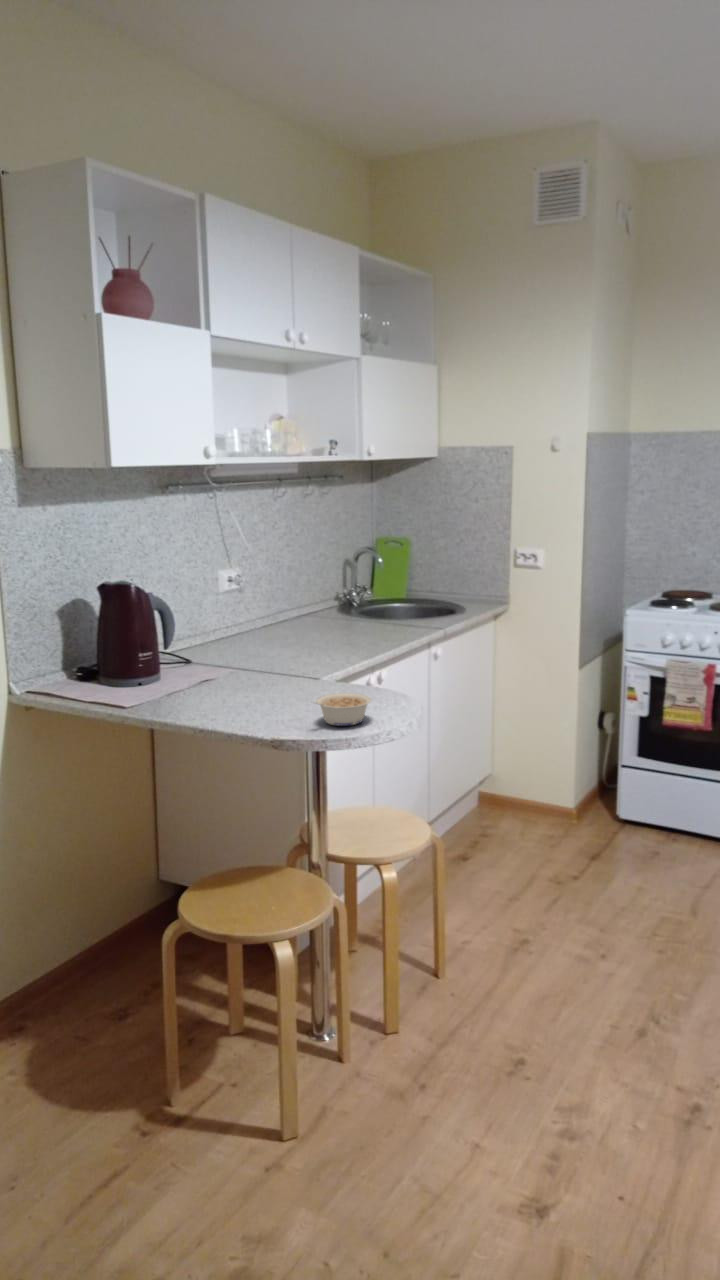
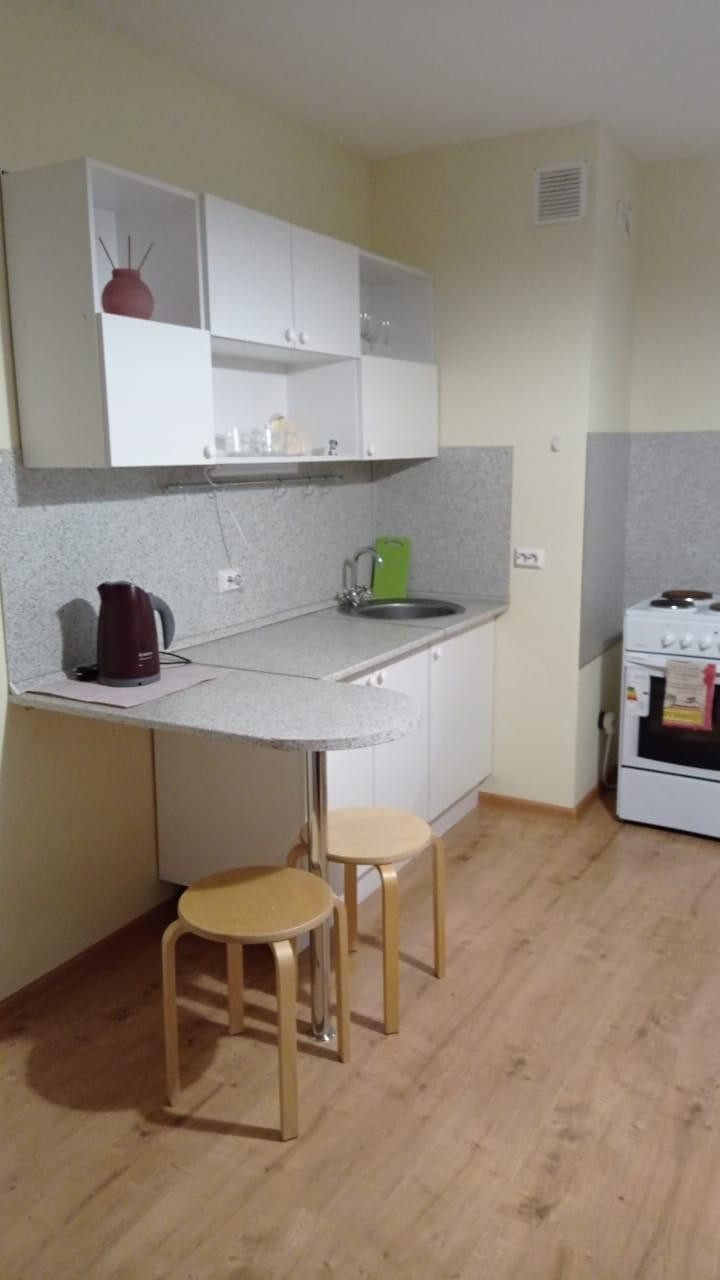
- legume (343, 708)
